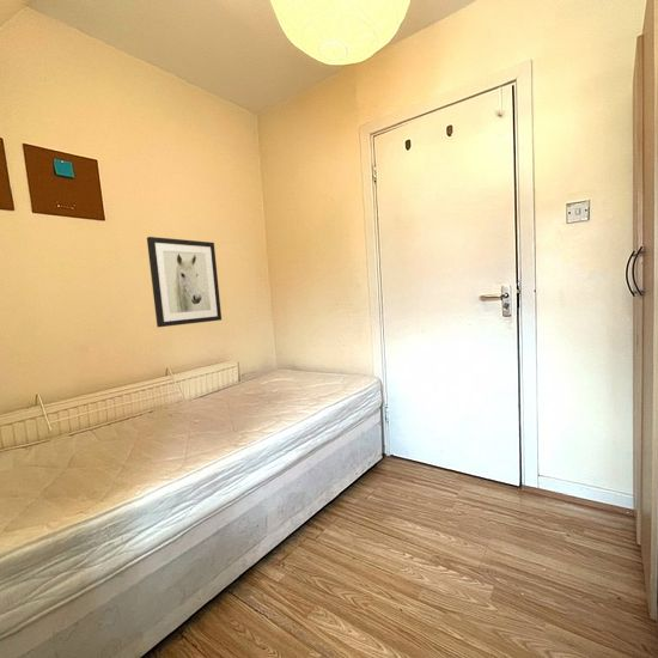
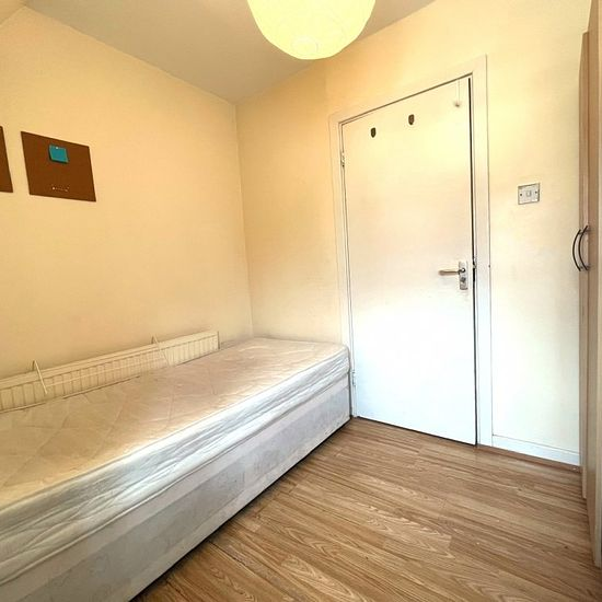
- wall art (187, 281)
